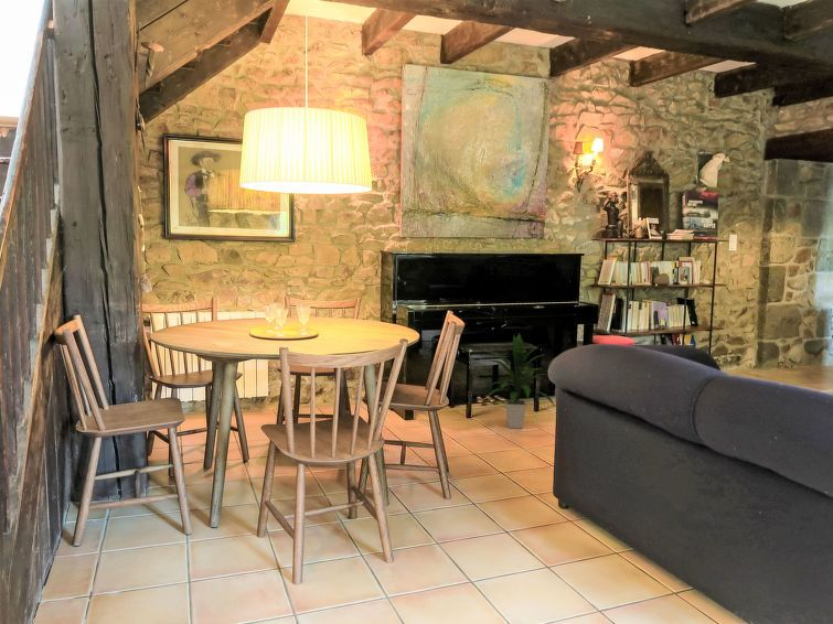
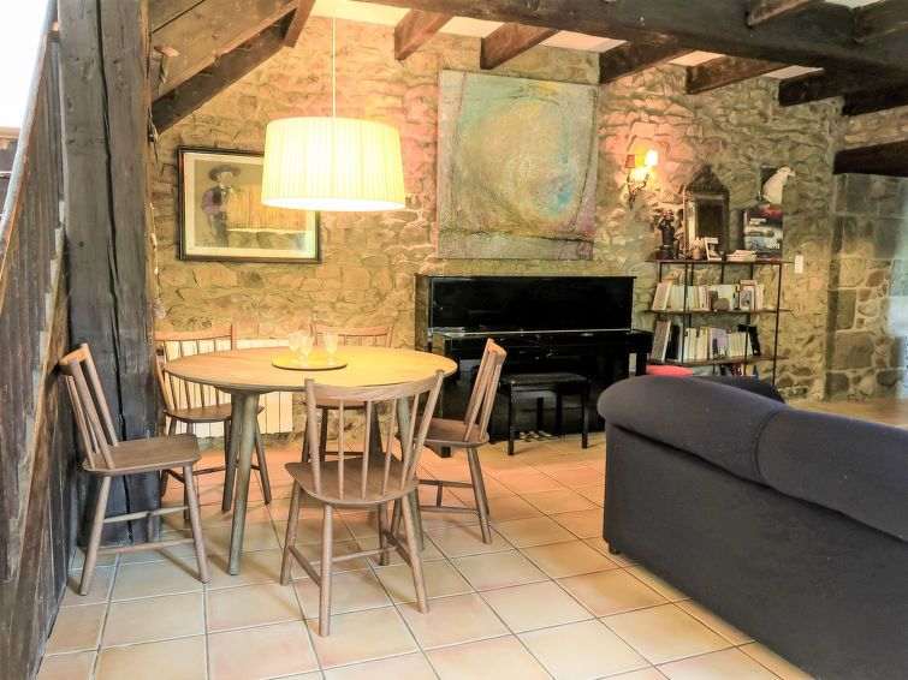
- indoor plant (519, 381)
